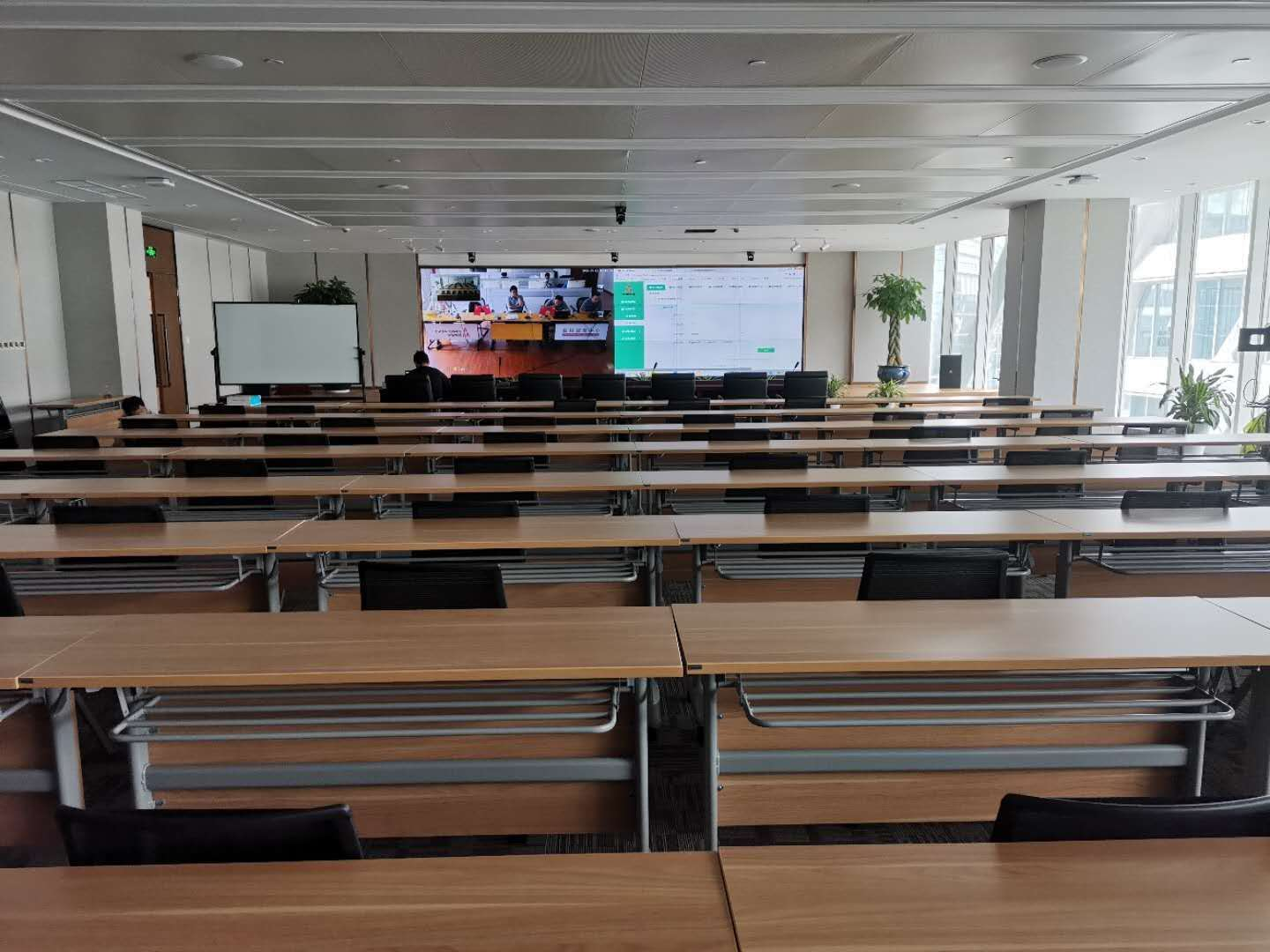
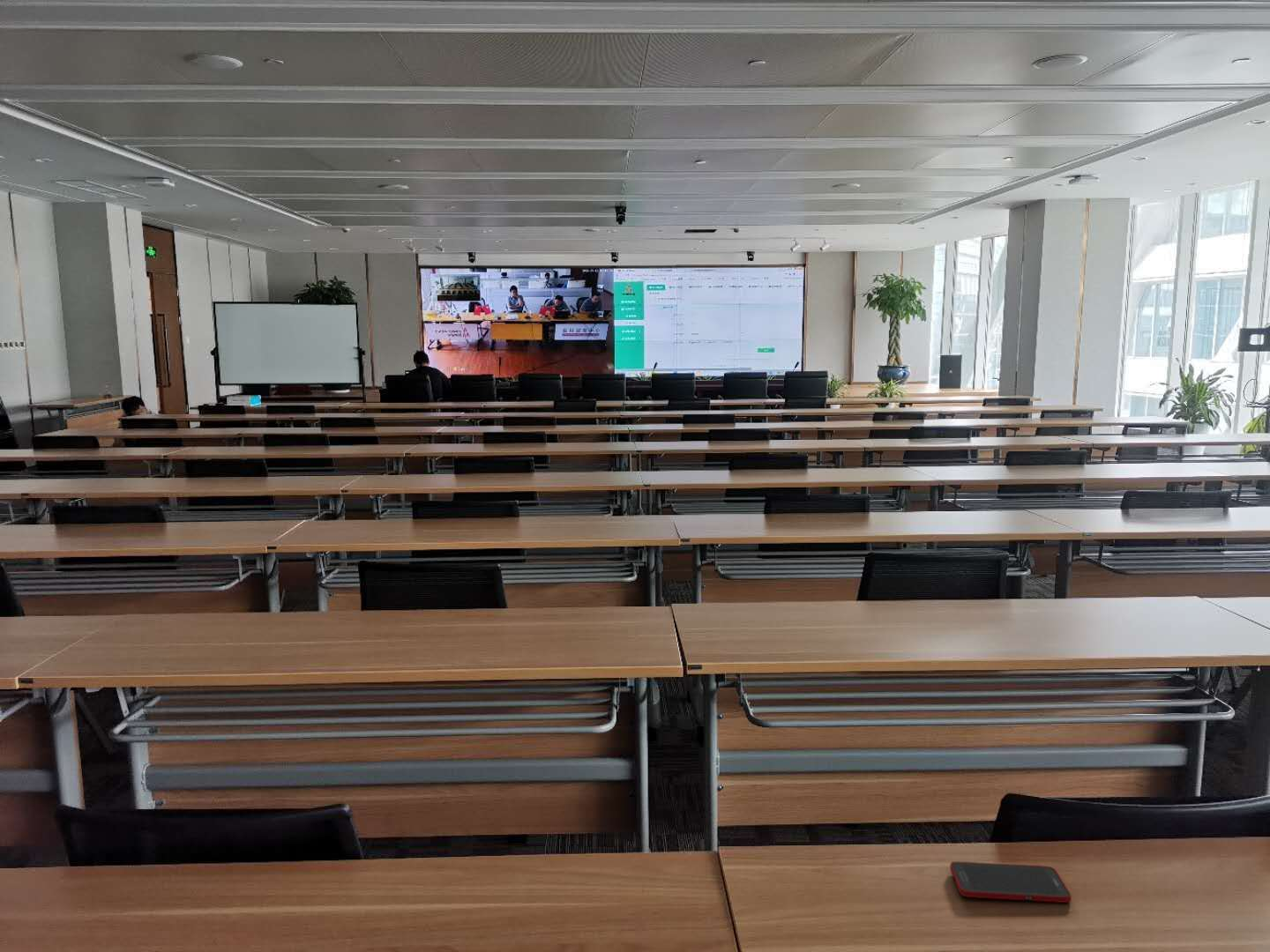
+ cell phone (1008, 881)
